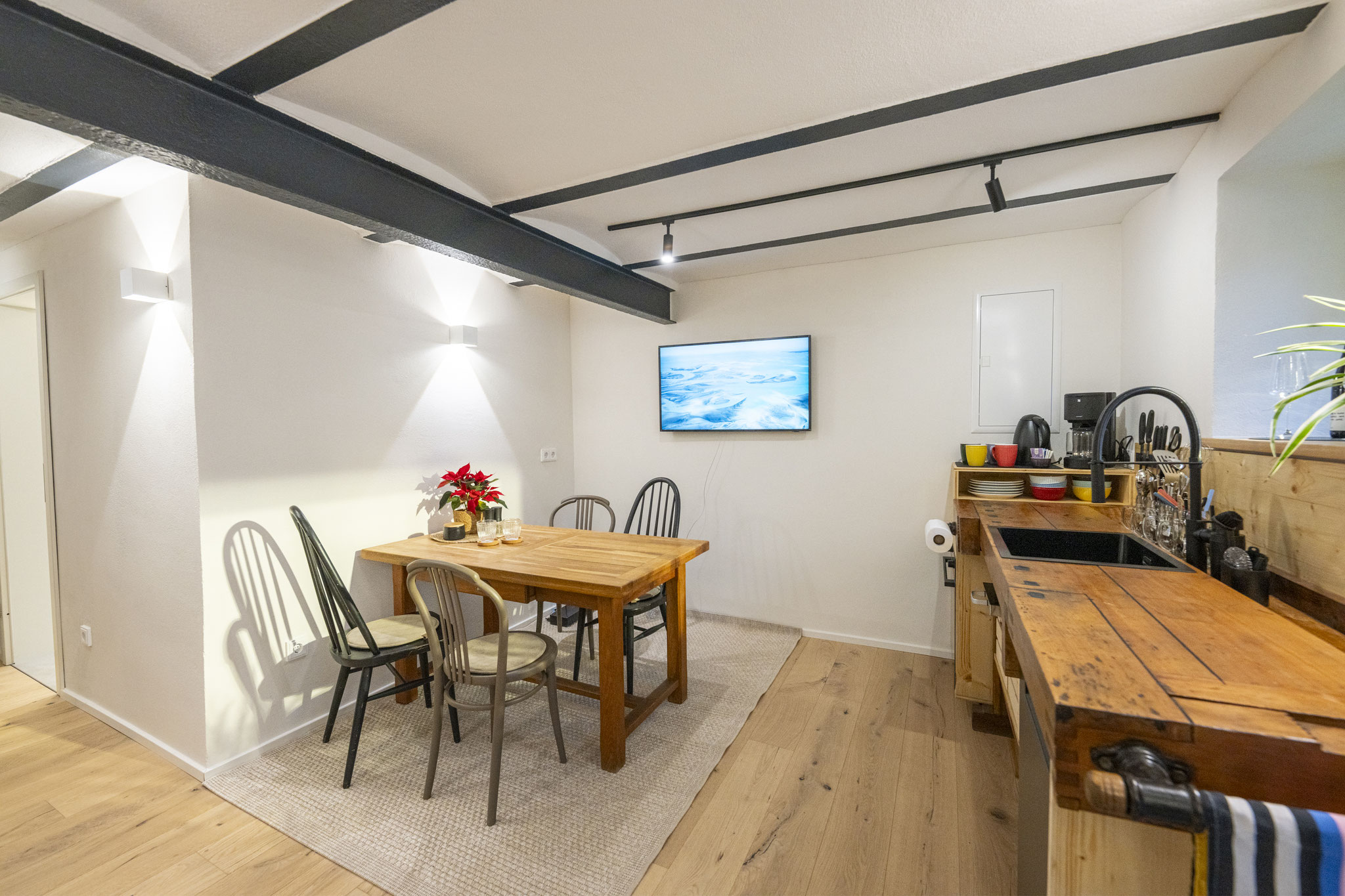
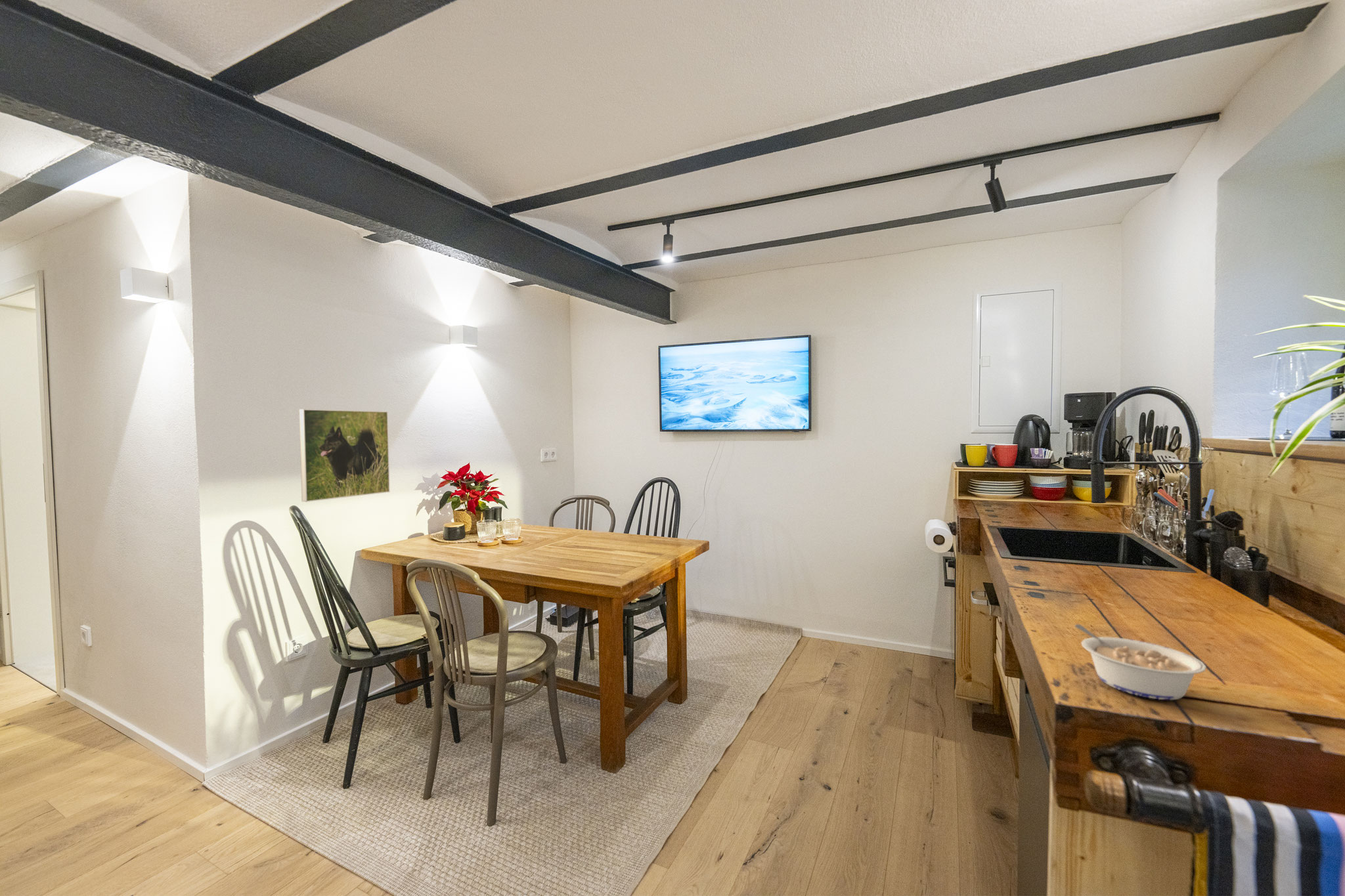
+ legume (1135, 665)
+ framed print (347, 453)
